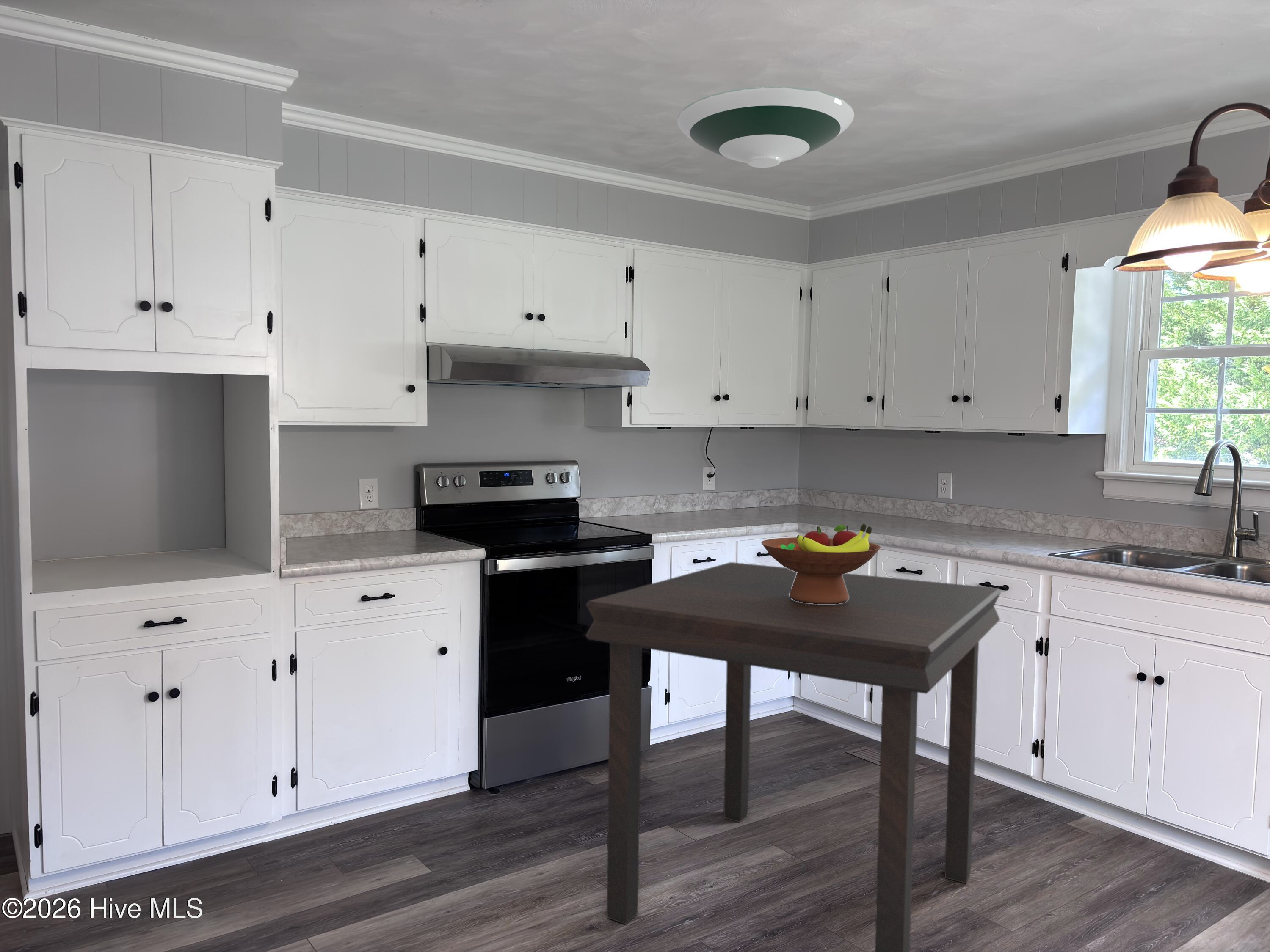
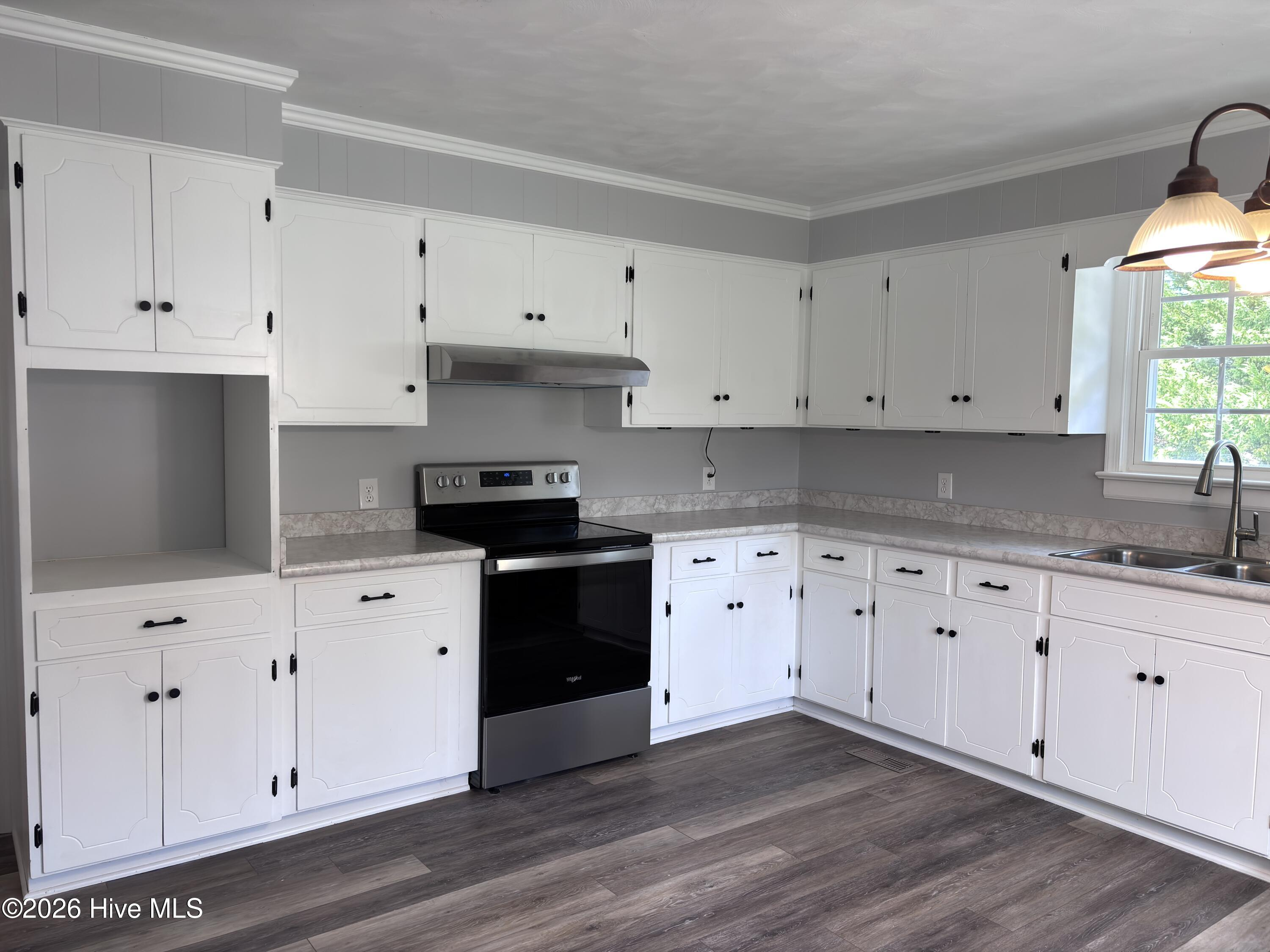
- fruit bowl (820, 560)
- dining table (749, 745)
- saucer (764, 142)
